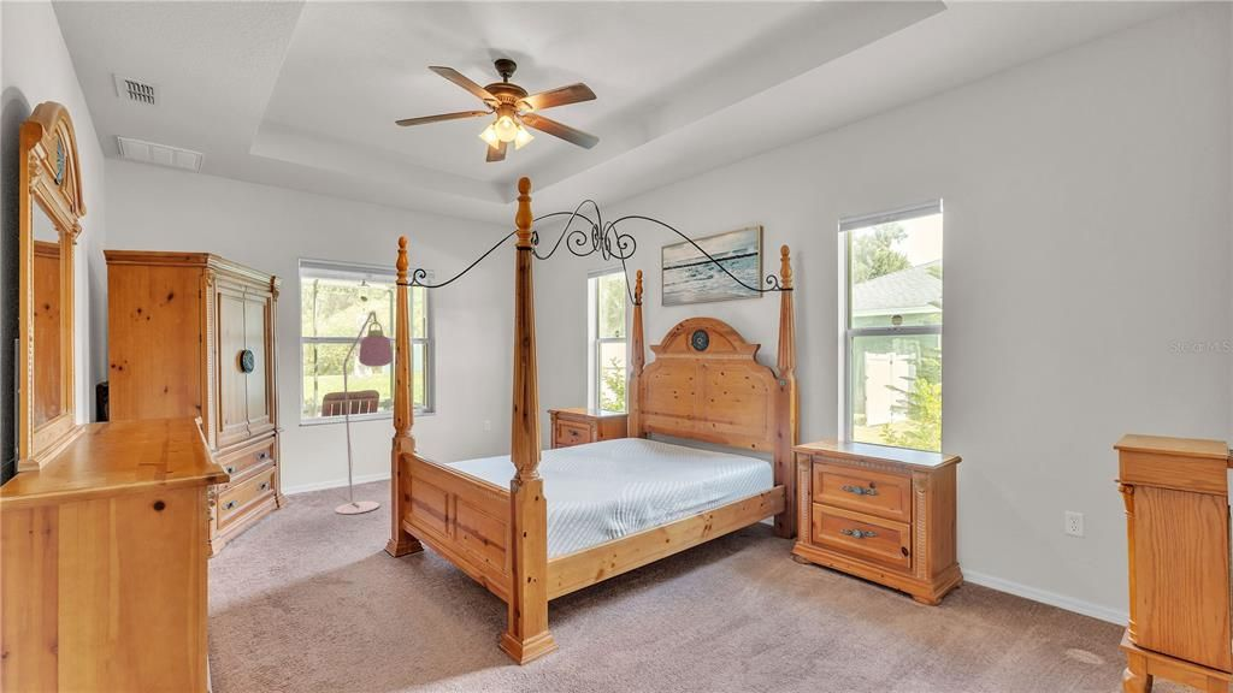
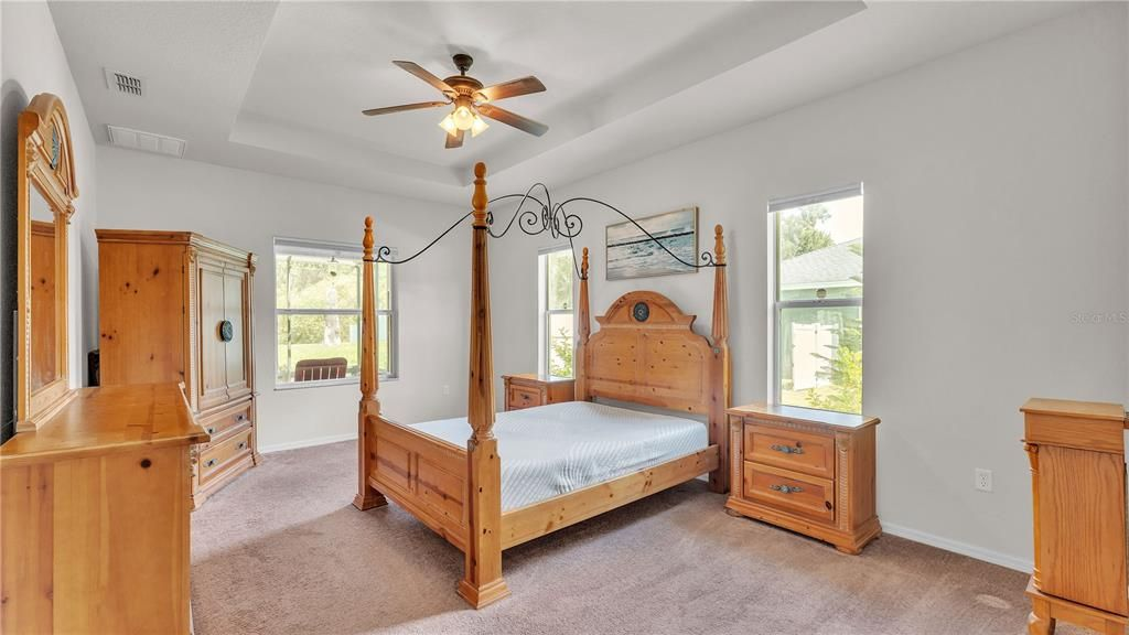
- floor lamp (348, 407)
